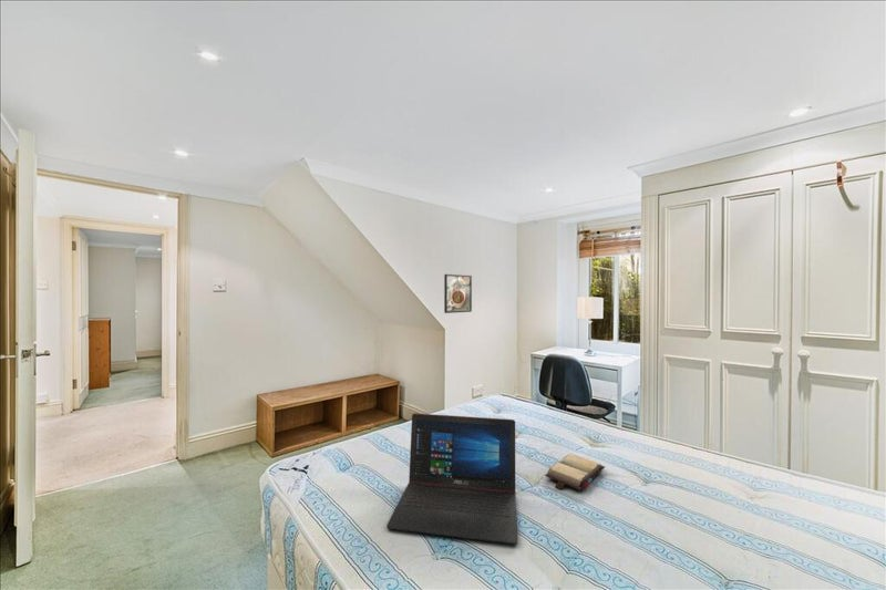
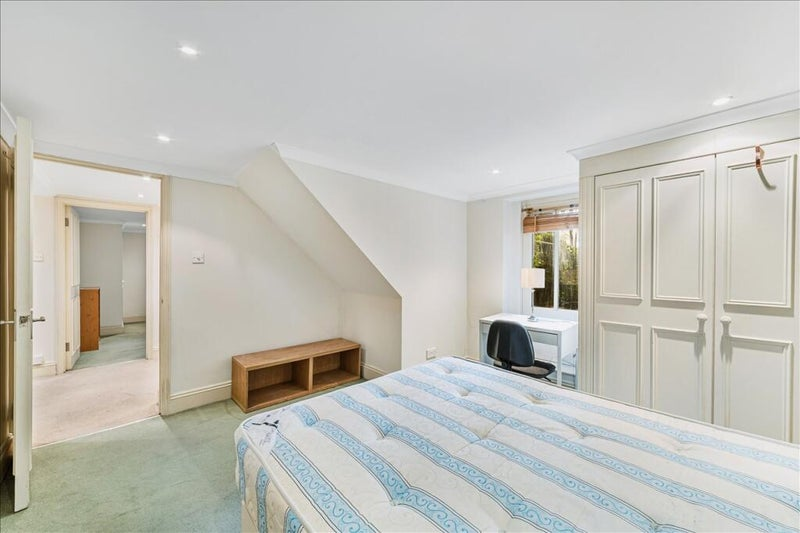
- hardback book (576, 469)
- laptop (456, 469)
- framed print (459, 293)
